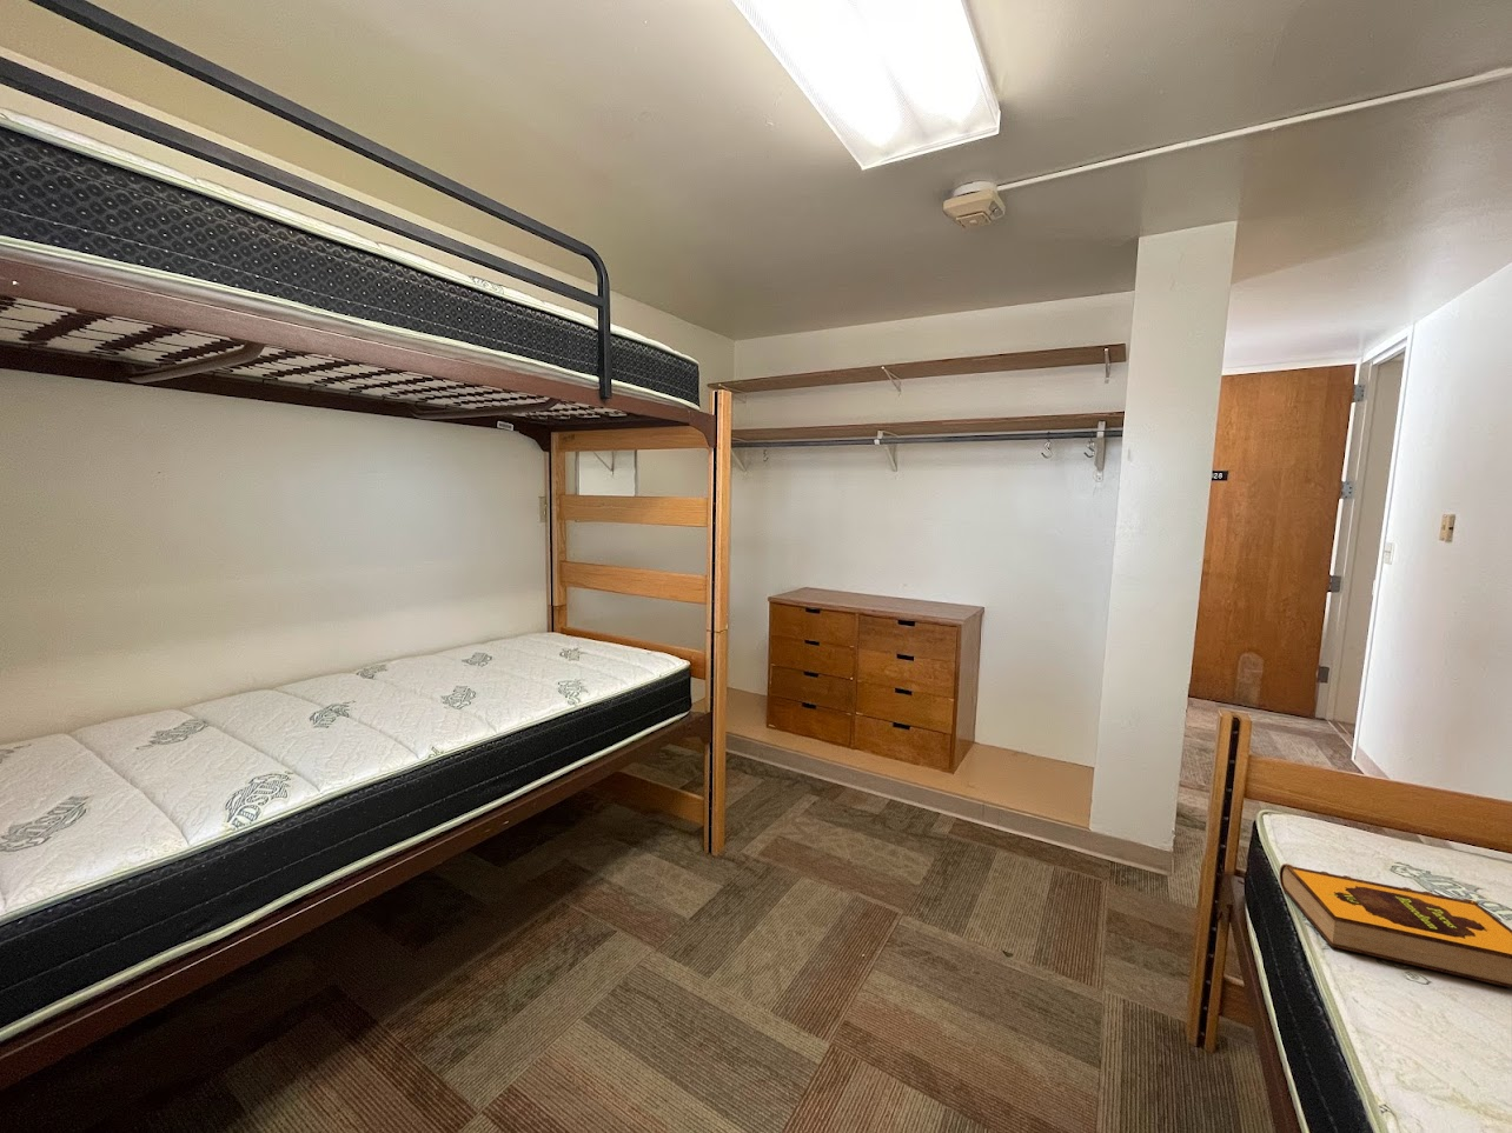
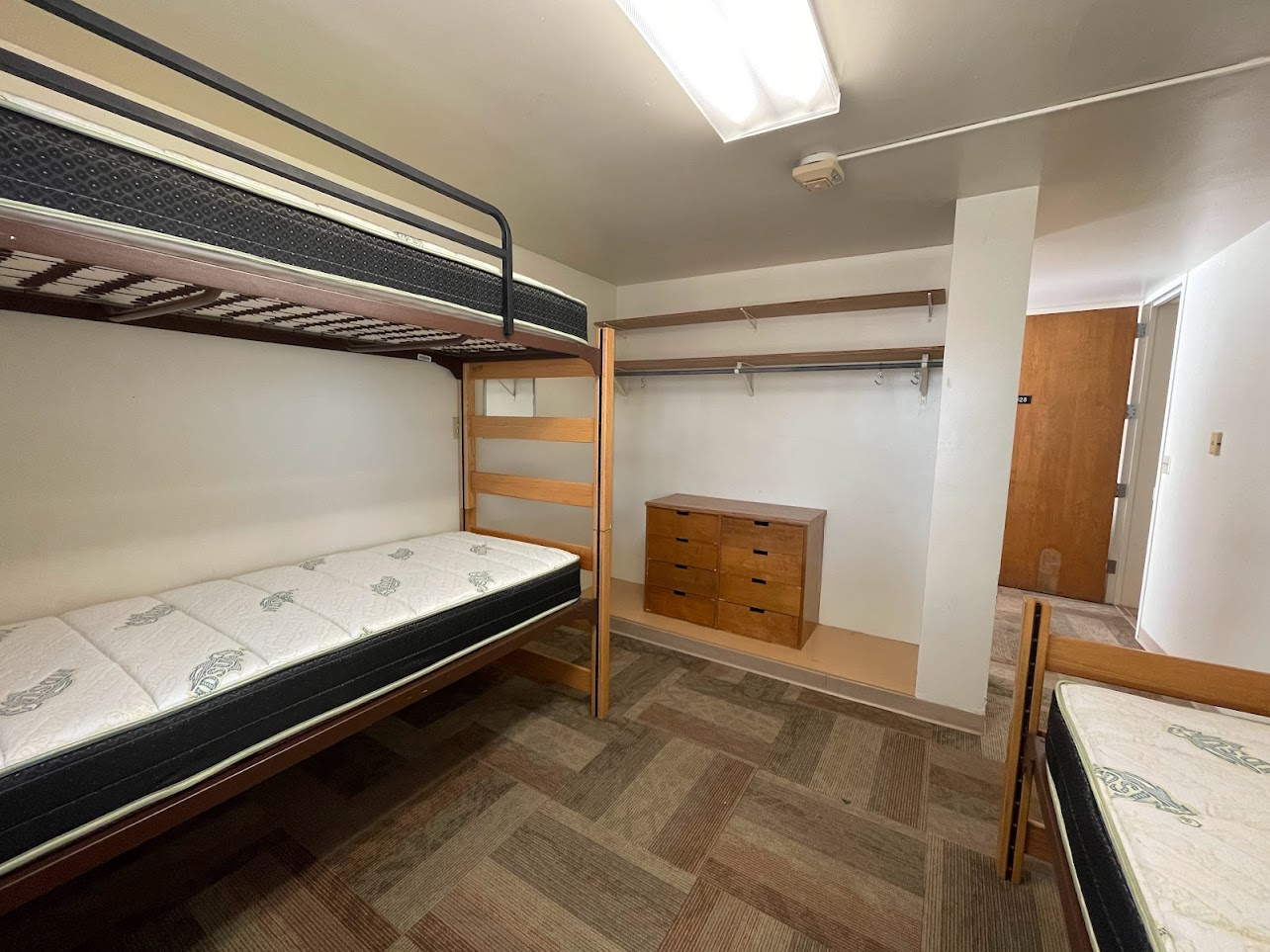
- hardback book (1400, 919)
